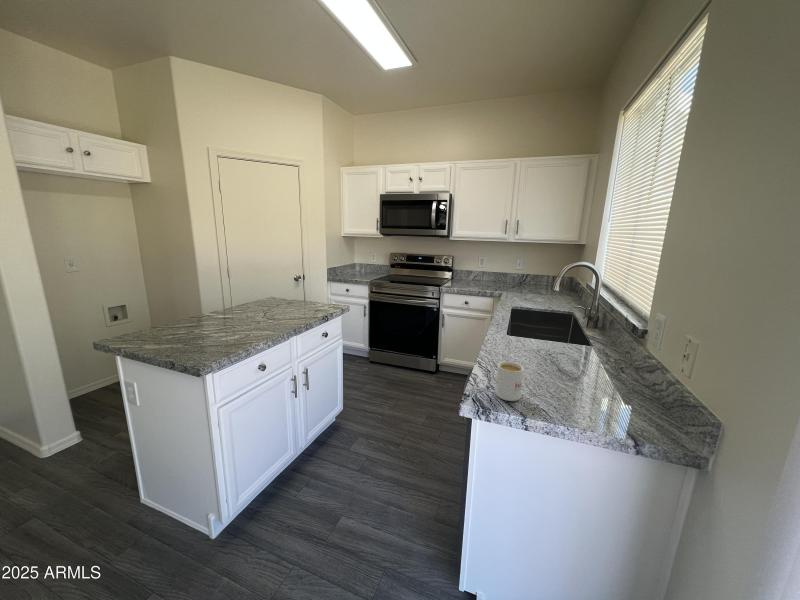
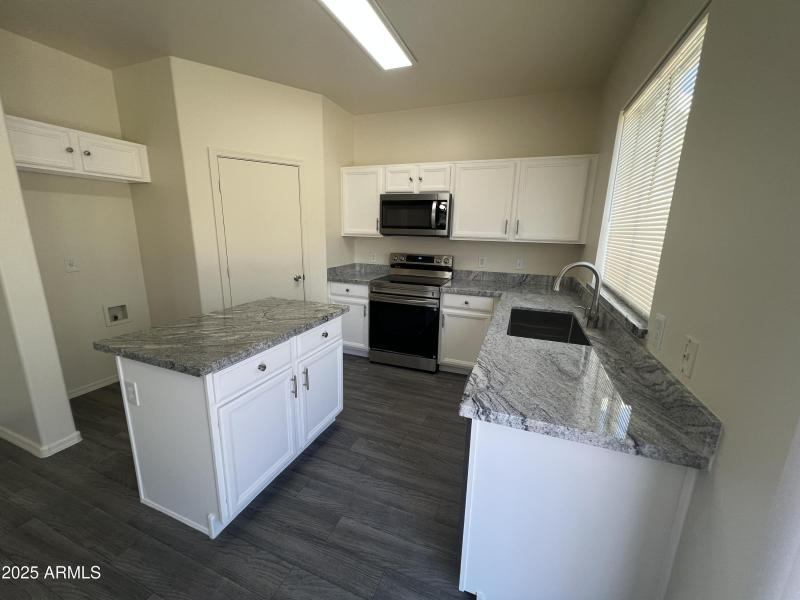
- mug (508, 378)
